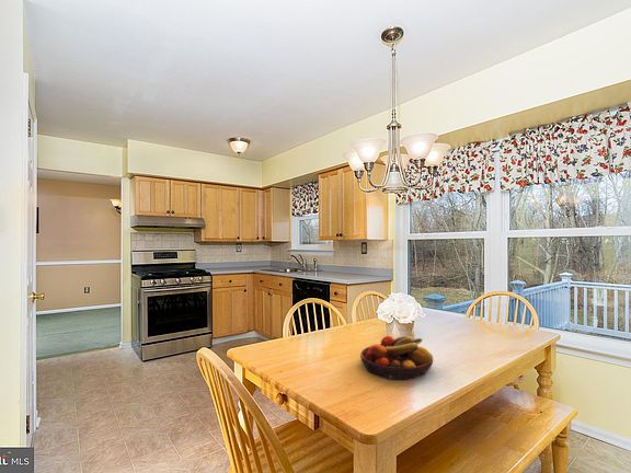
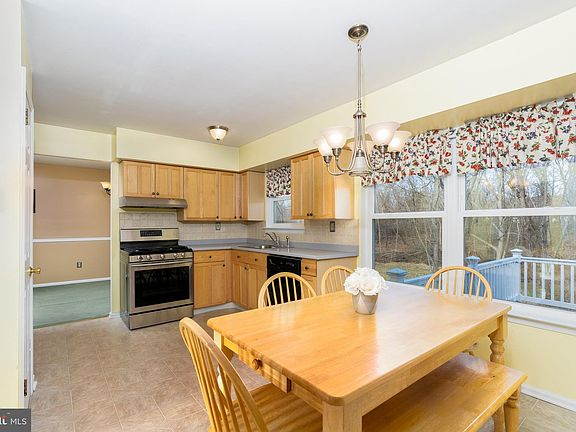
- fruit bowl (395, 350)
